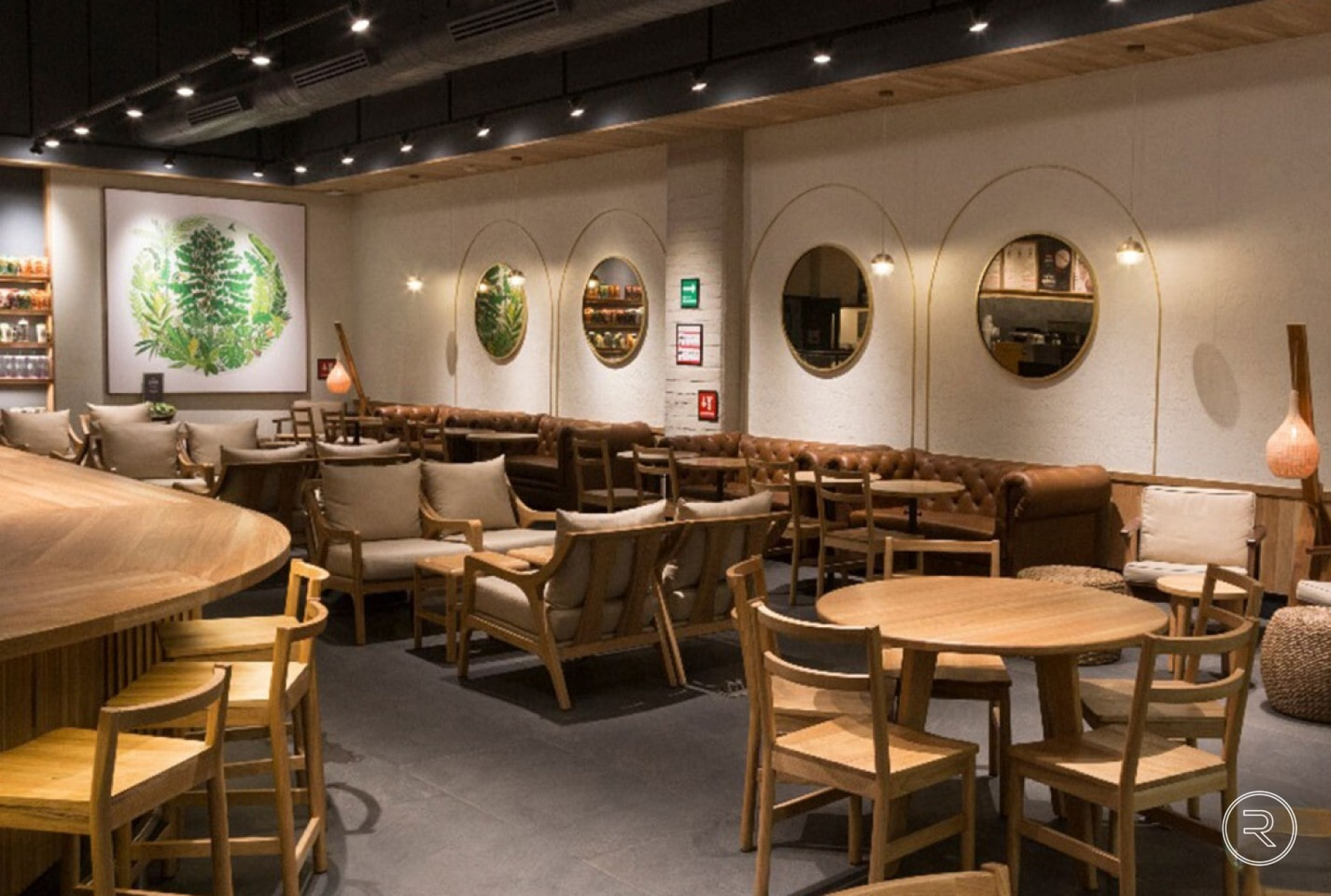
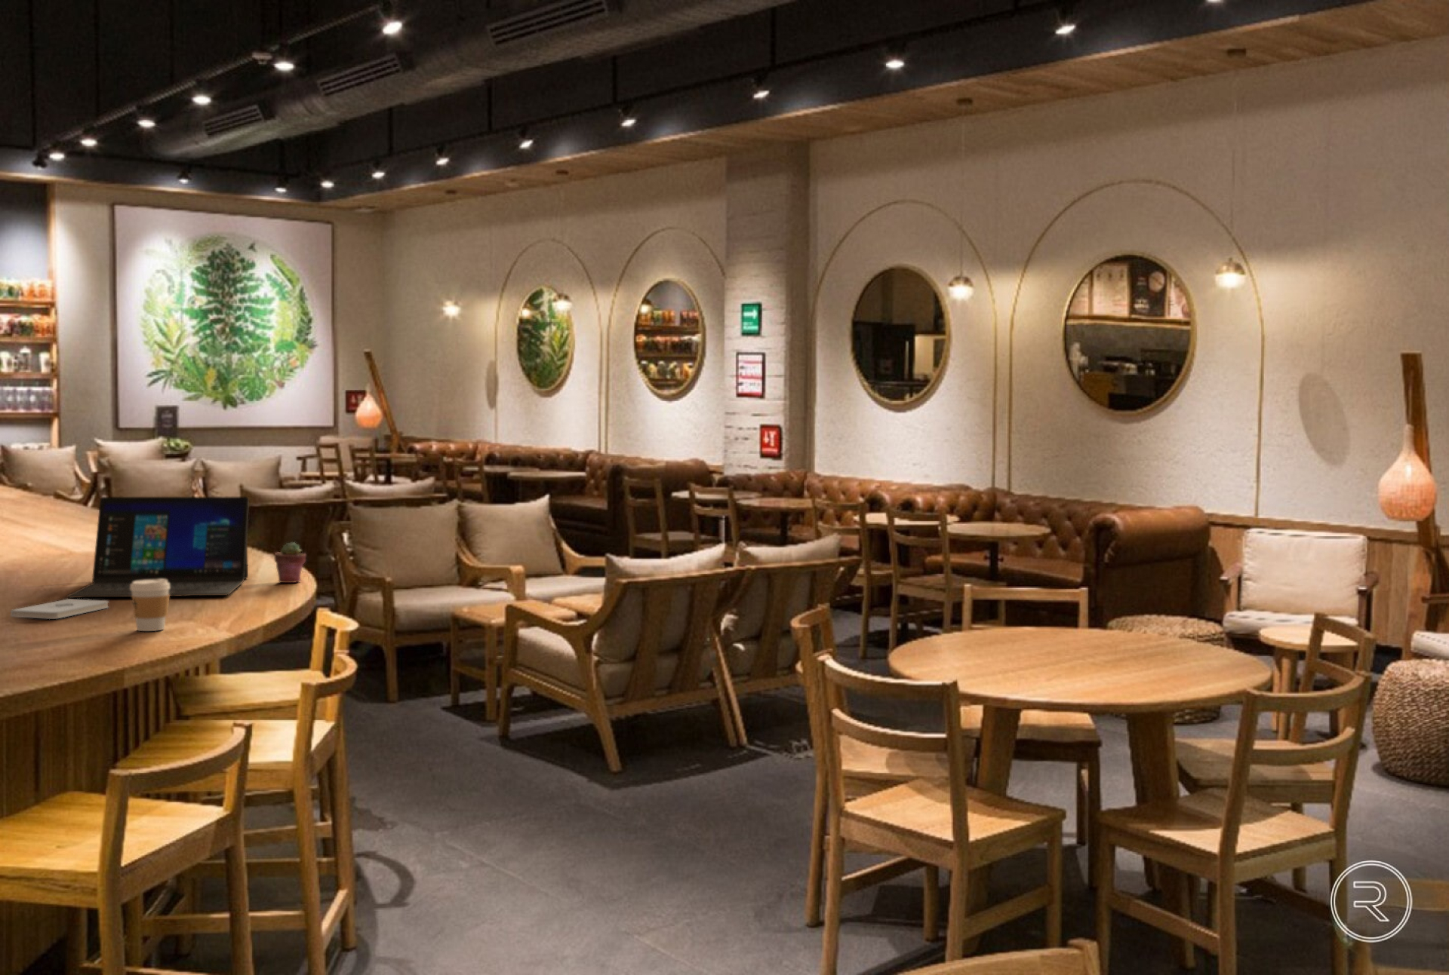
+ coffee cup (150, 604)
+ laptop (162, 544)
+ notepad (62, 608)
+ potted succulent (290, 561)
